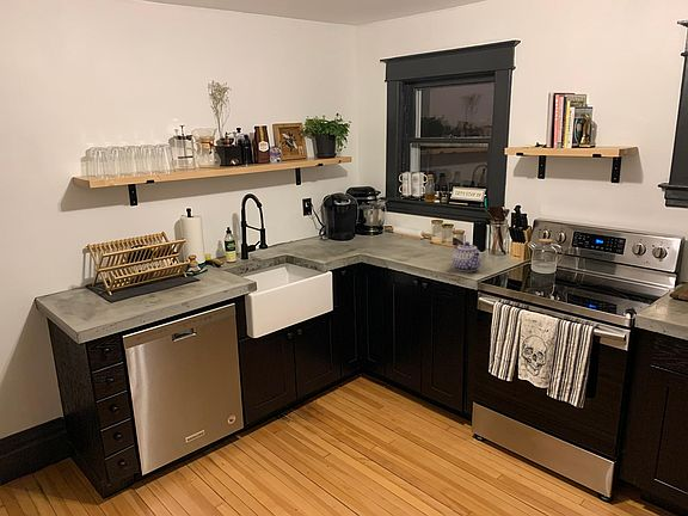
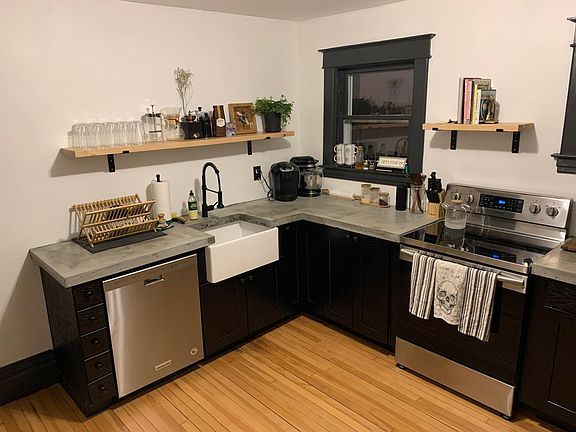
- teapot (466, 256)
